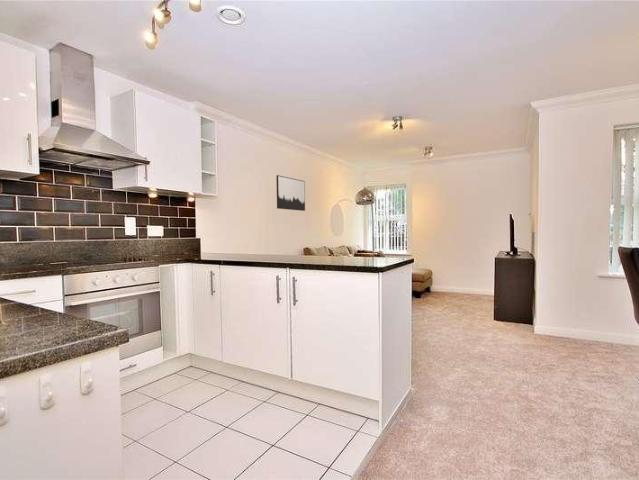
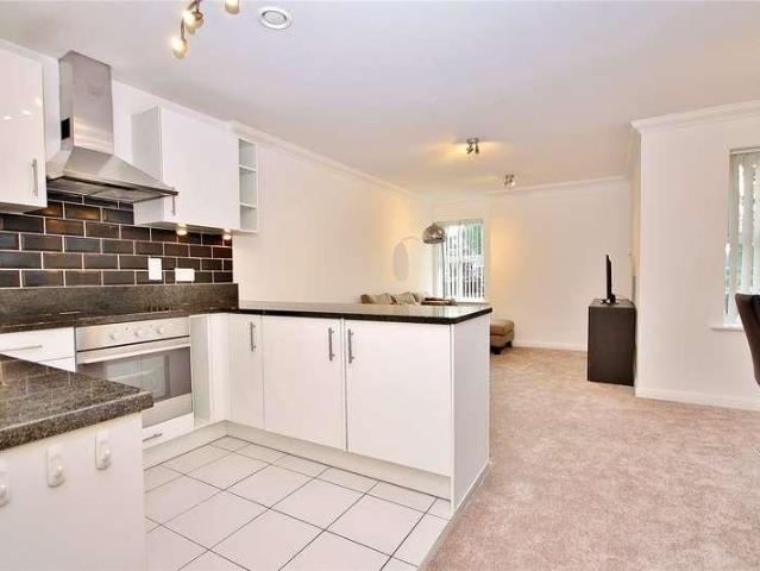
- wall art (291, 194)
